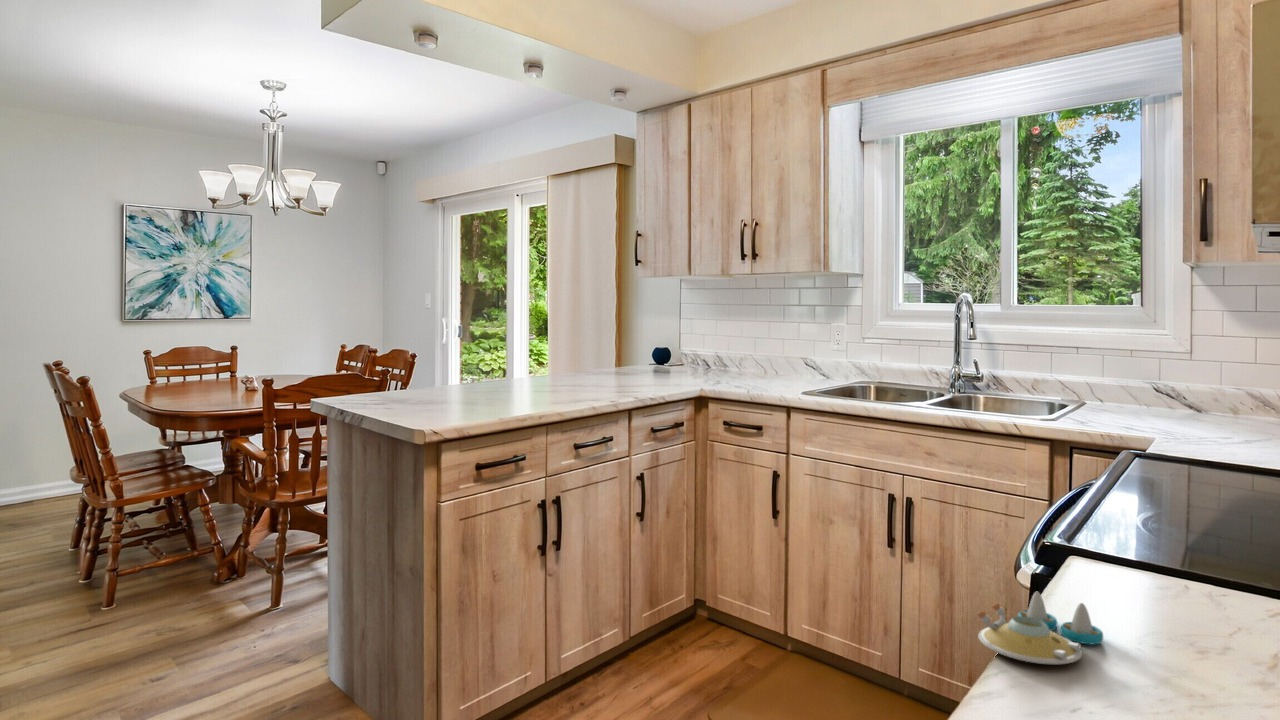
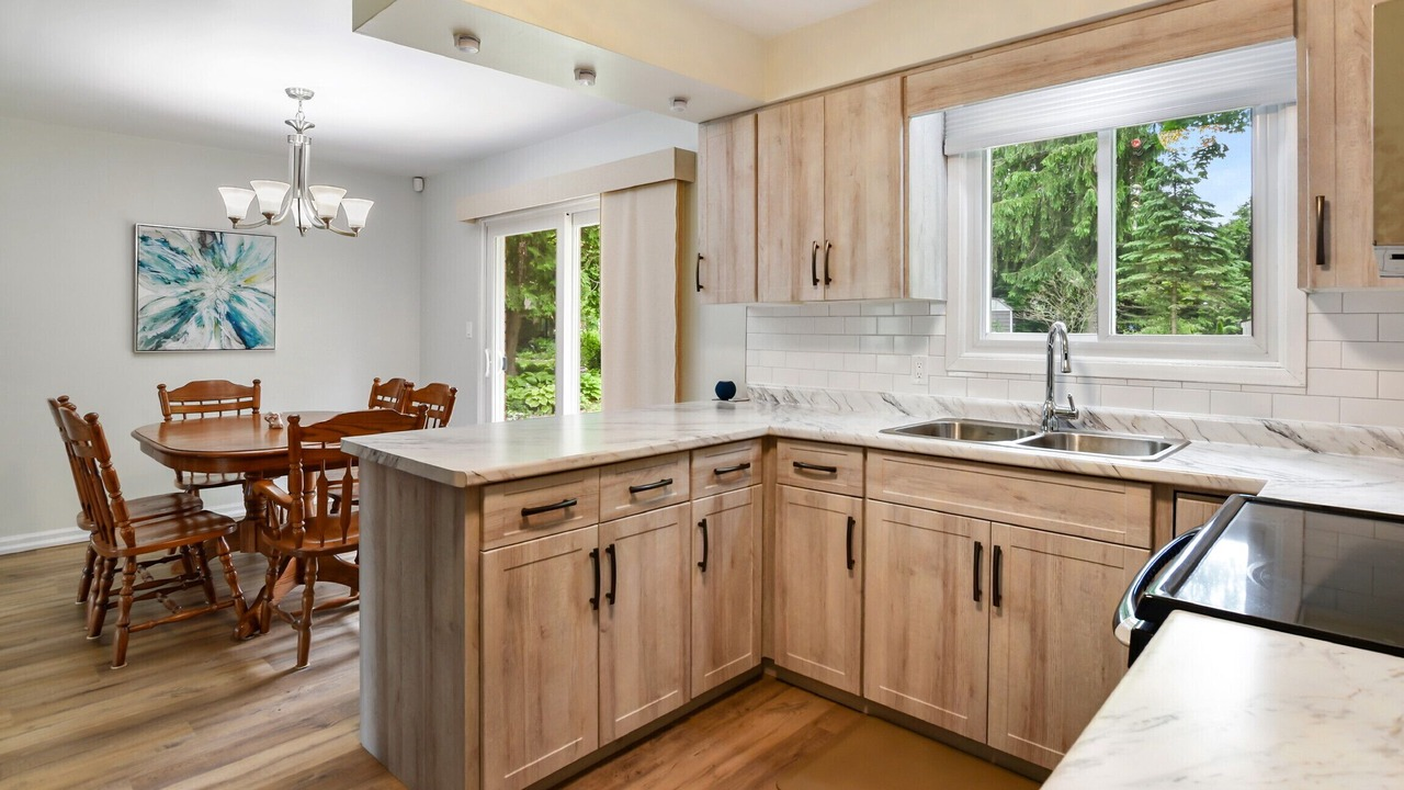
- salt and pepper shaker set (1036, 623)
